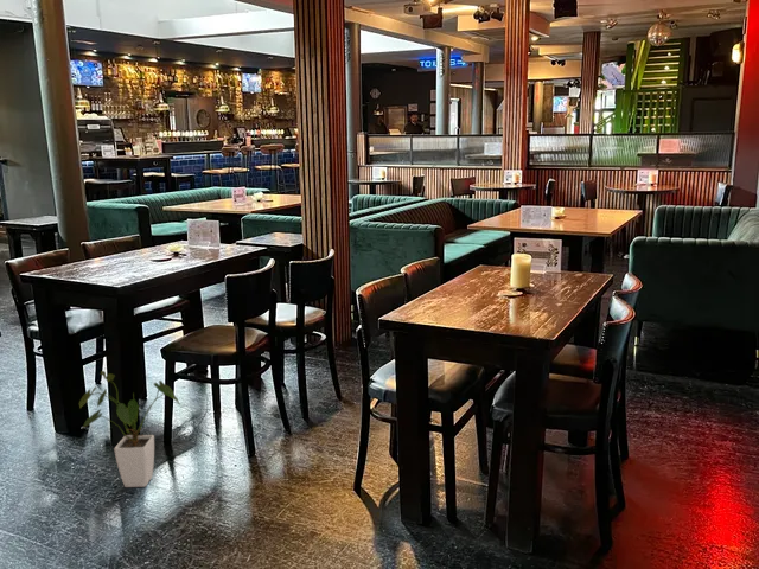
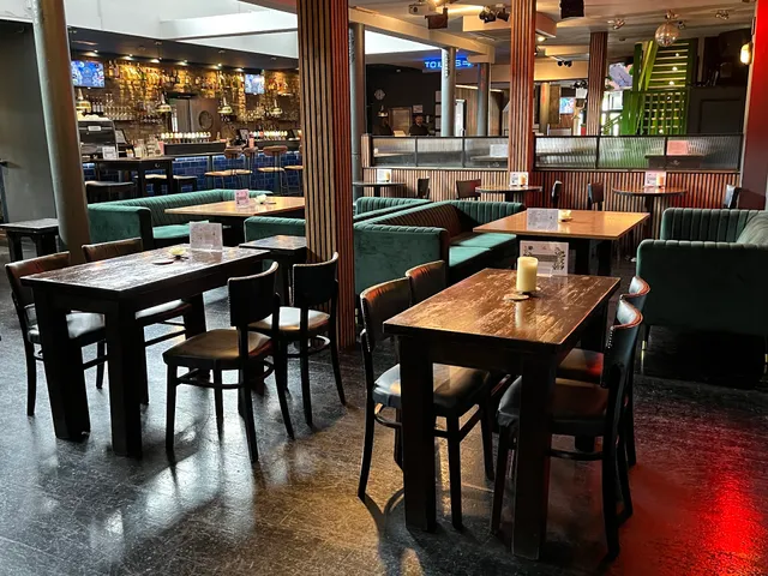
- house plant (134, 427)
